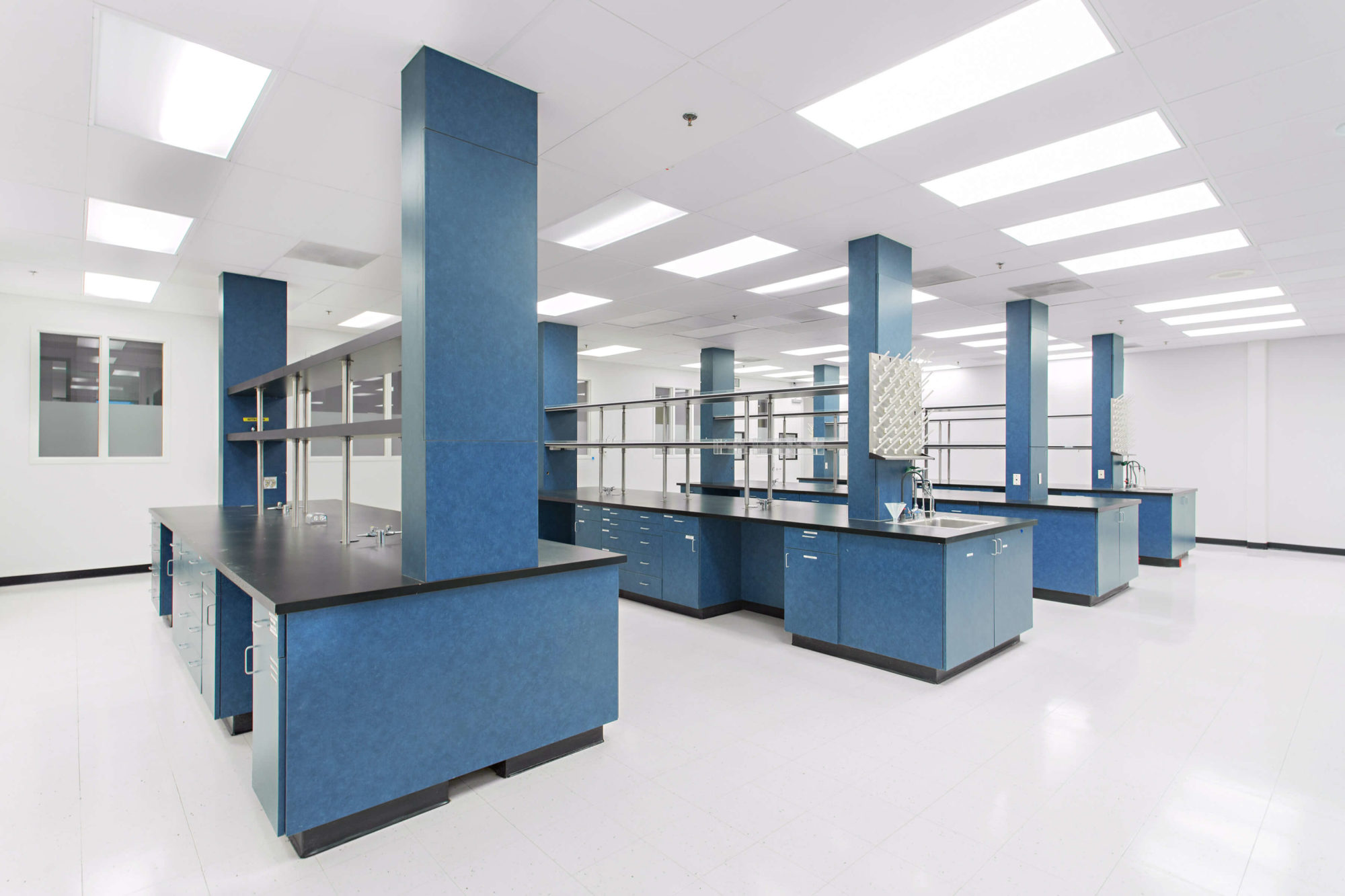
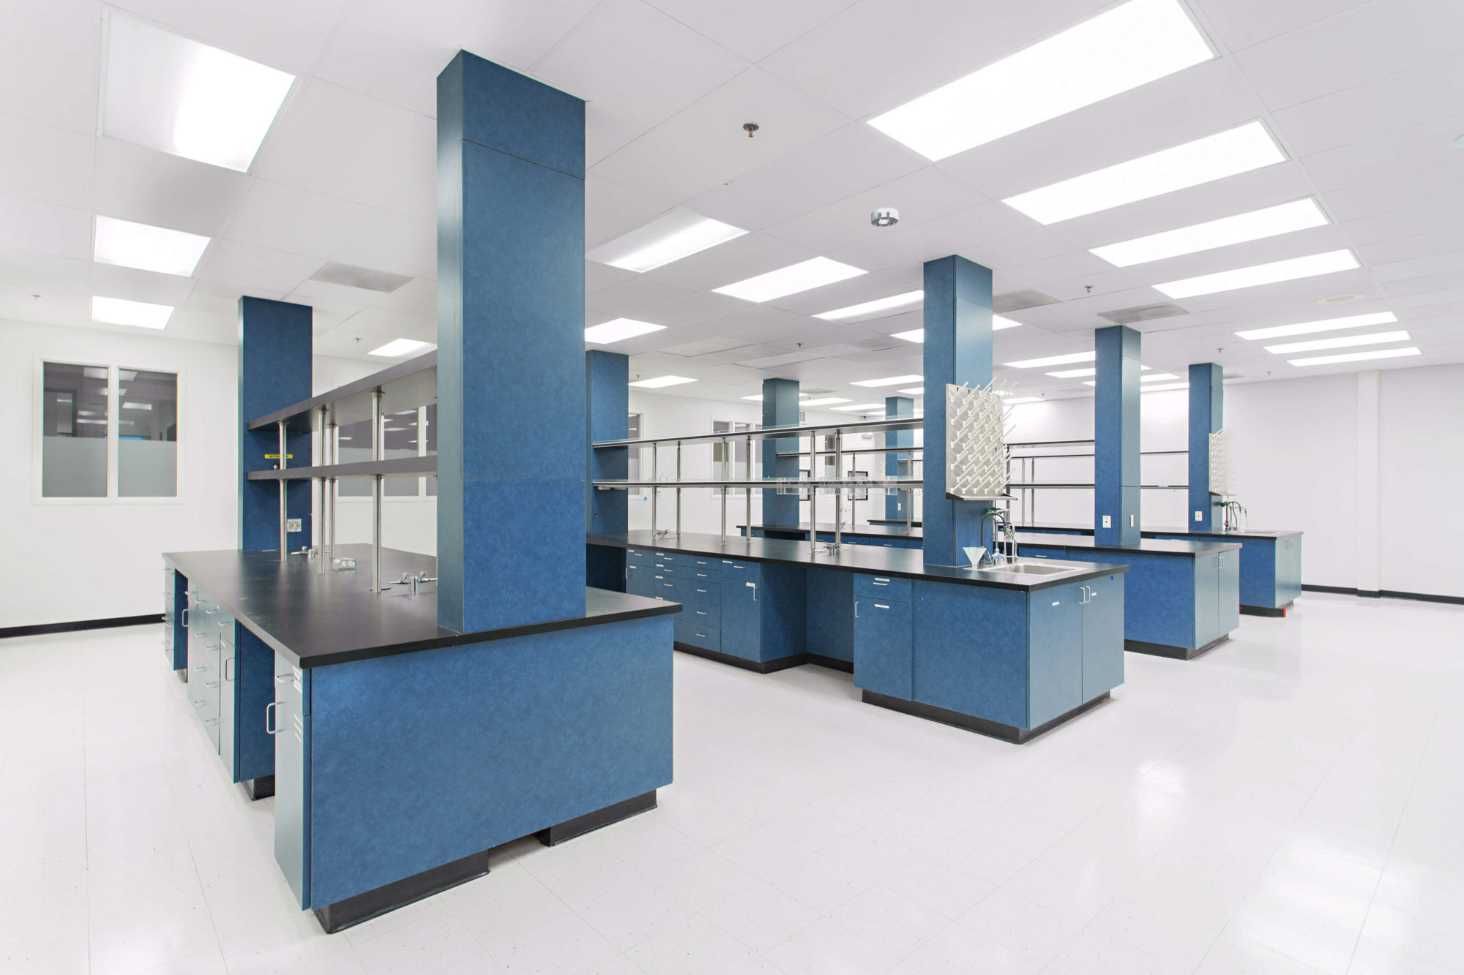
+ smoke detector (884, 217)
